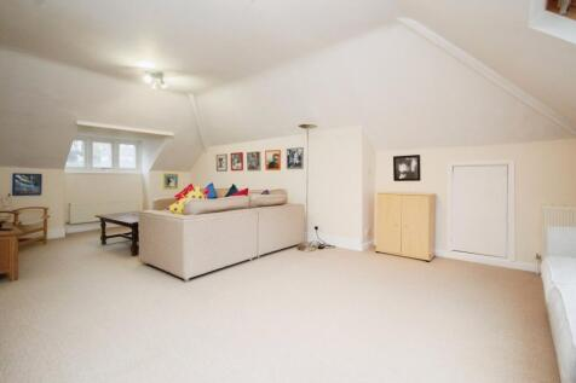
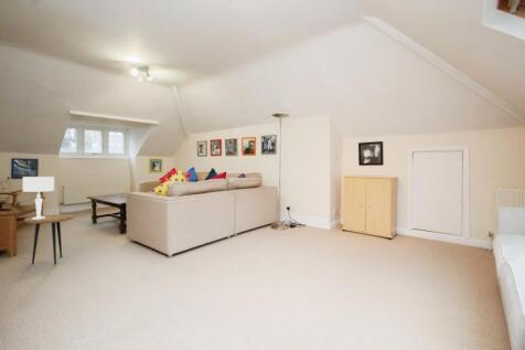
+ side table (53, 240)
+ table lamp (39, 197)
